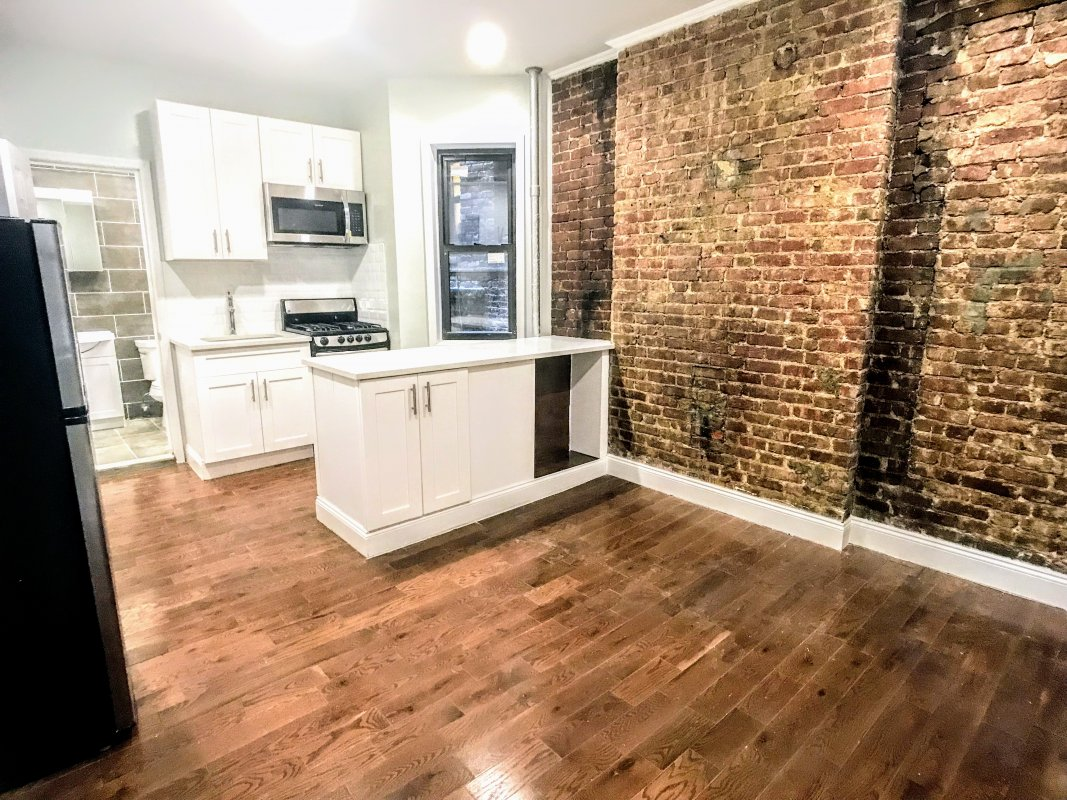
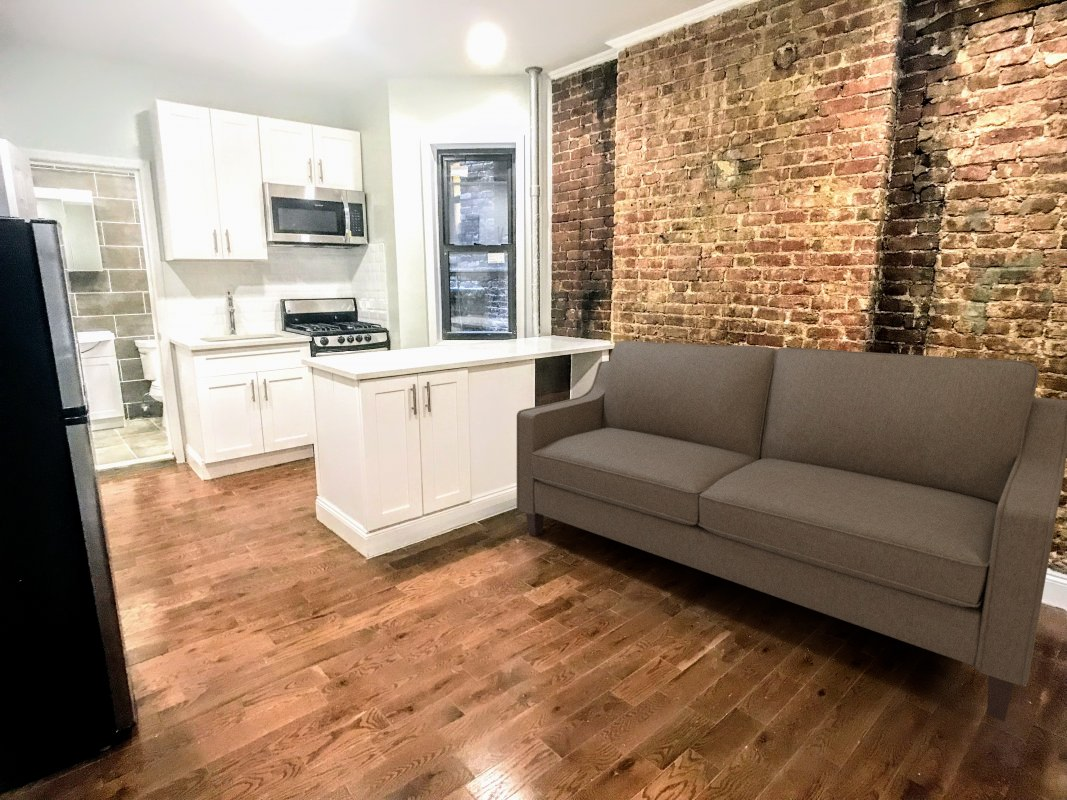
+ sofa (751, 461)
